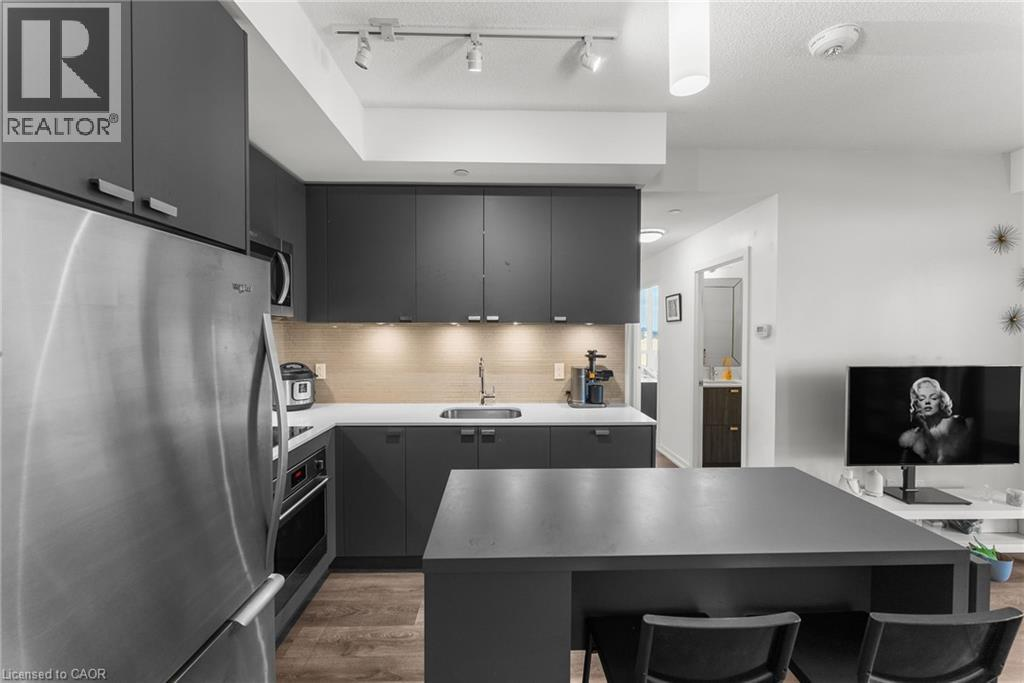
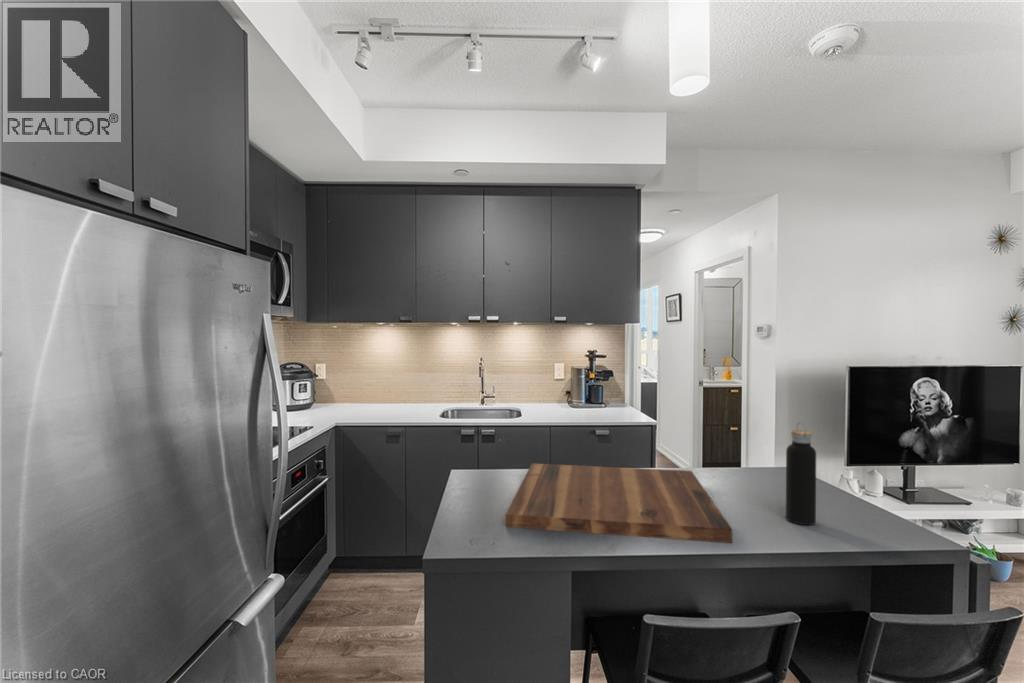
+ cutting board (611, 495)
+ water bottle (800, 471)
